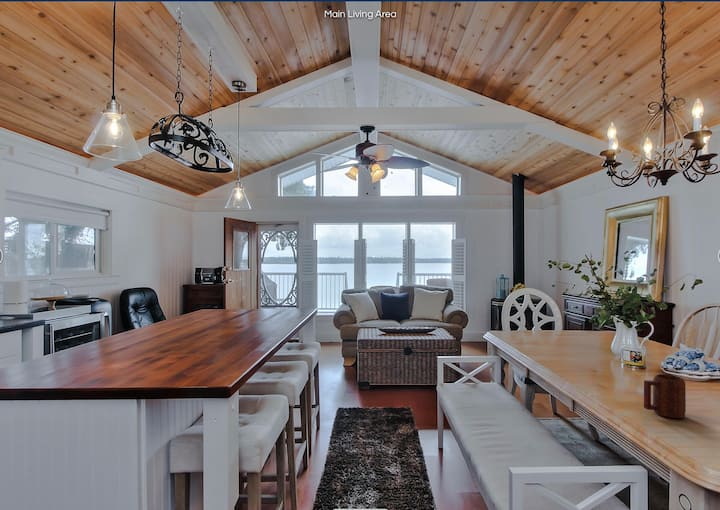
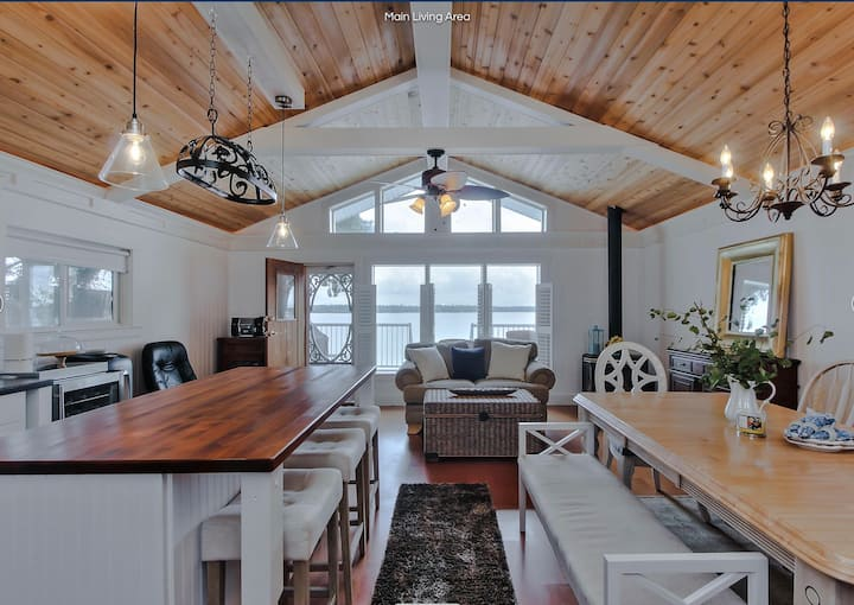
- mug (663, 395)
